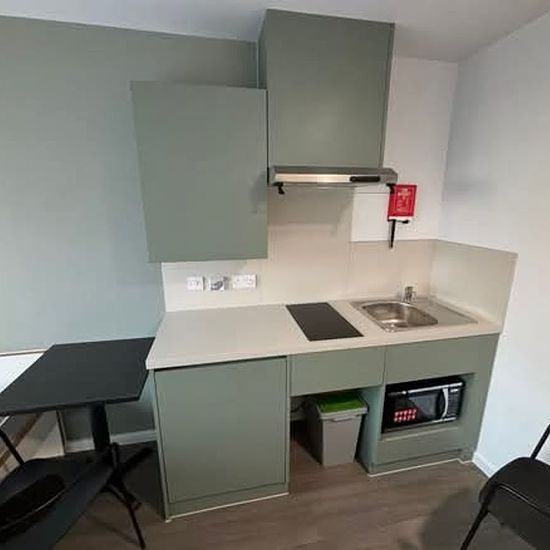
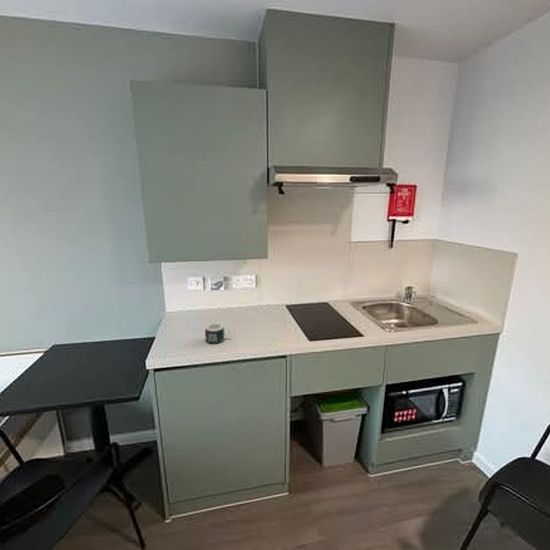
+ mug (218, 333)
